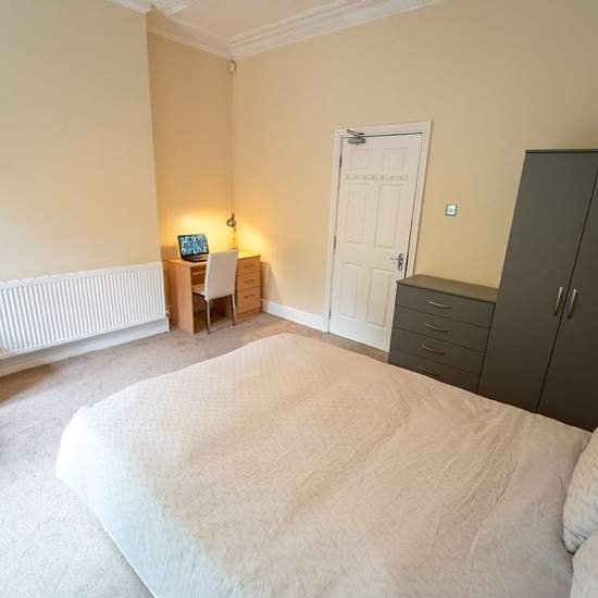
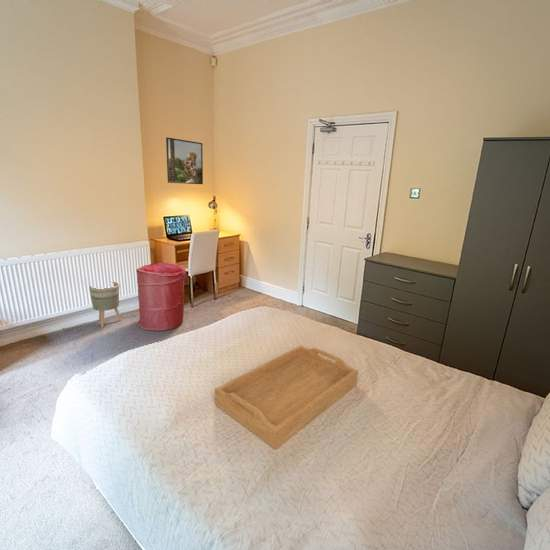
+ serving tray (290, 384)
+ planter (106, 304)
+ laundry hamper (162, 295)
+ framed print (185, 162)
